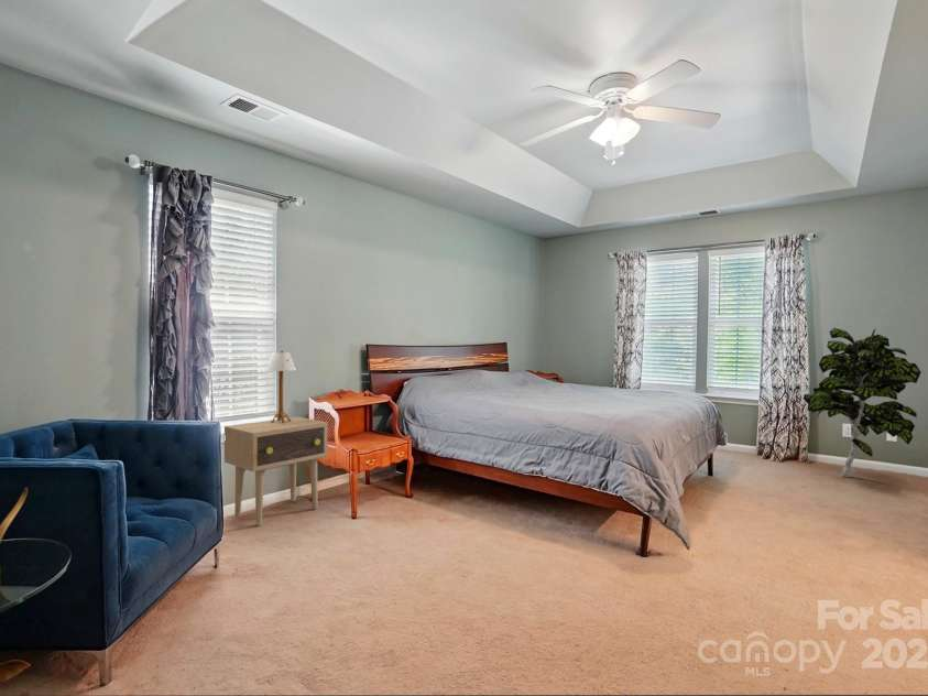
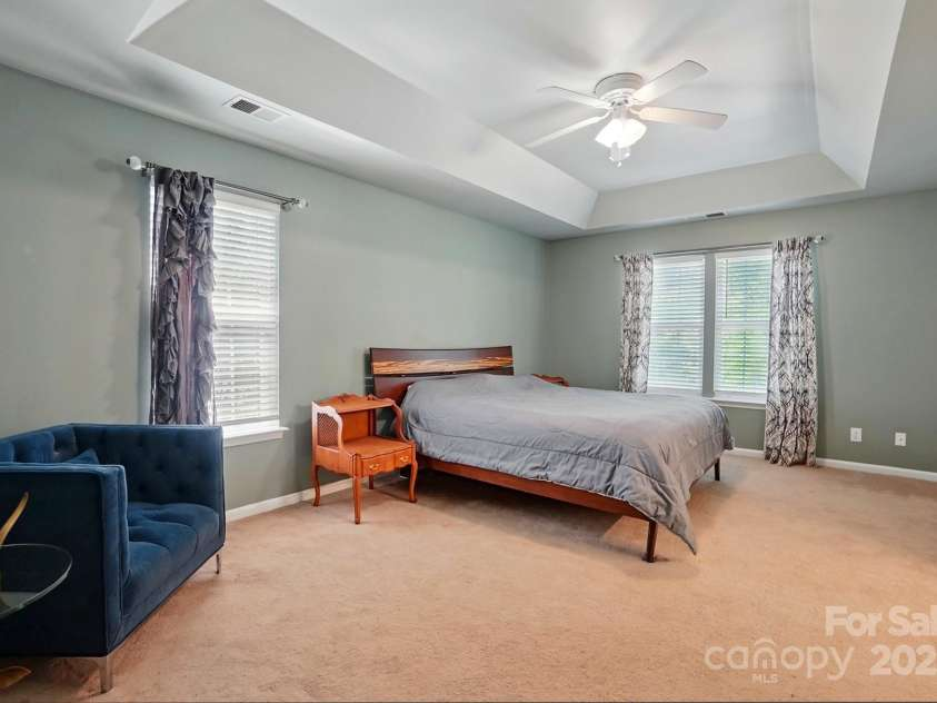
- side table (276, 467)
- indoor plant (858, 402)
- table lamp (281, 385)
